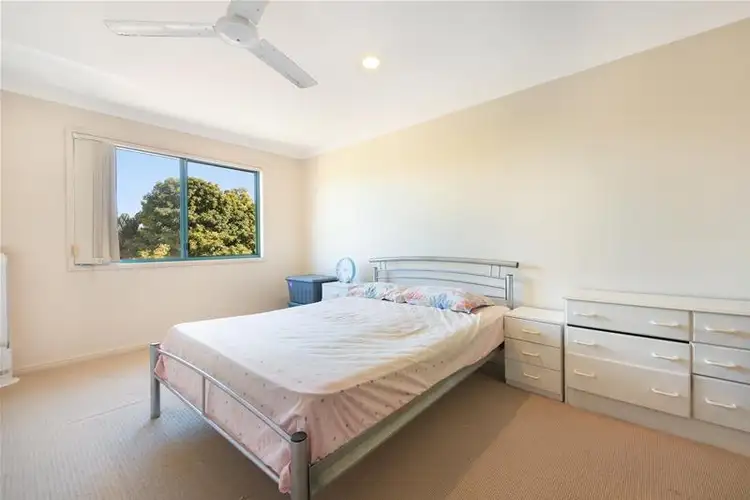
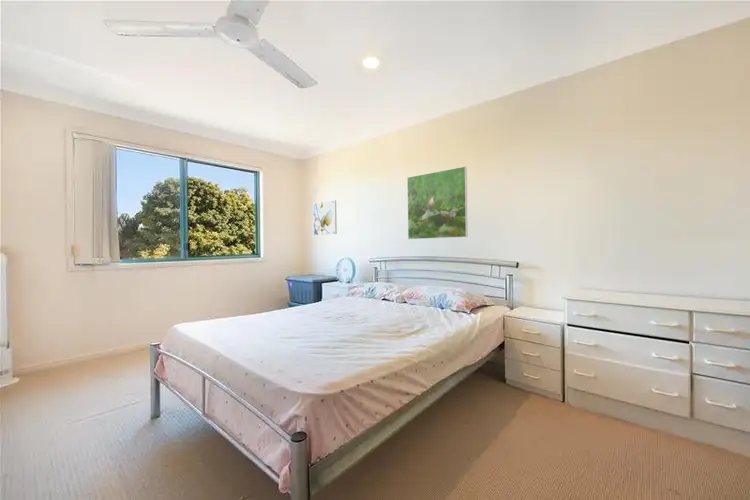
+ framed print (435, 205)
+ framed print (324, 218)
